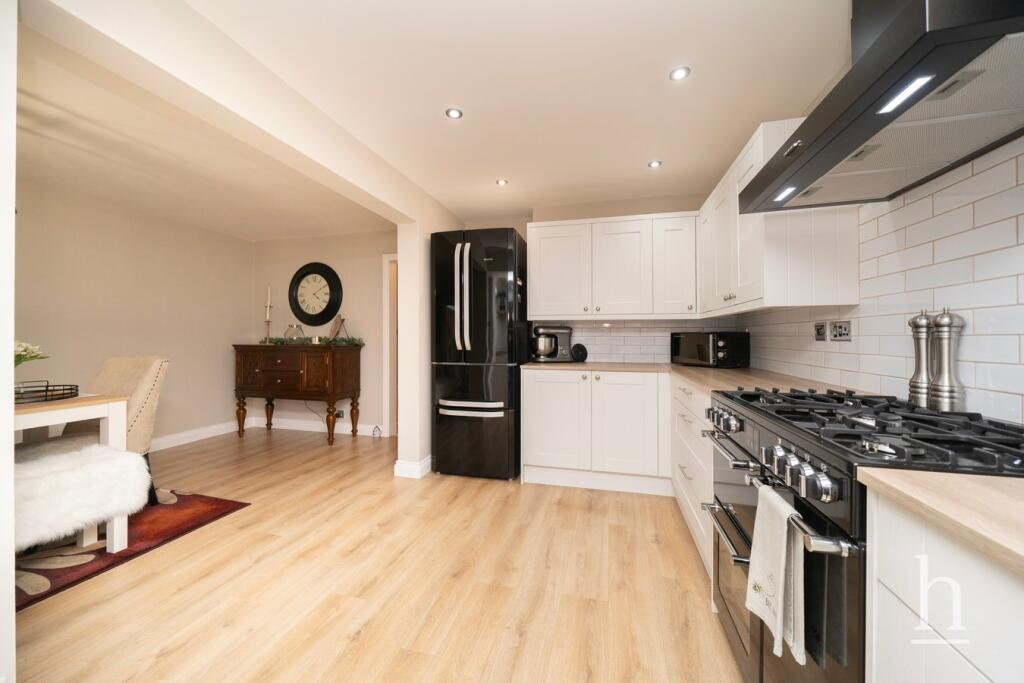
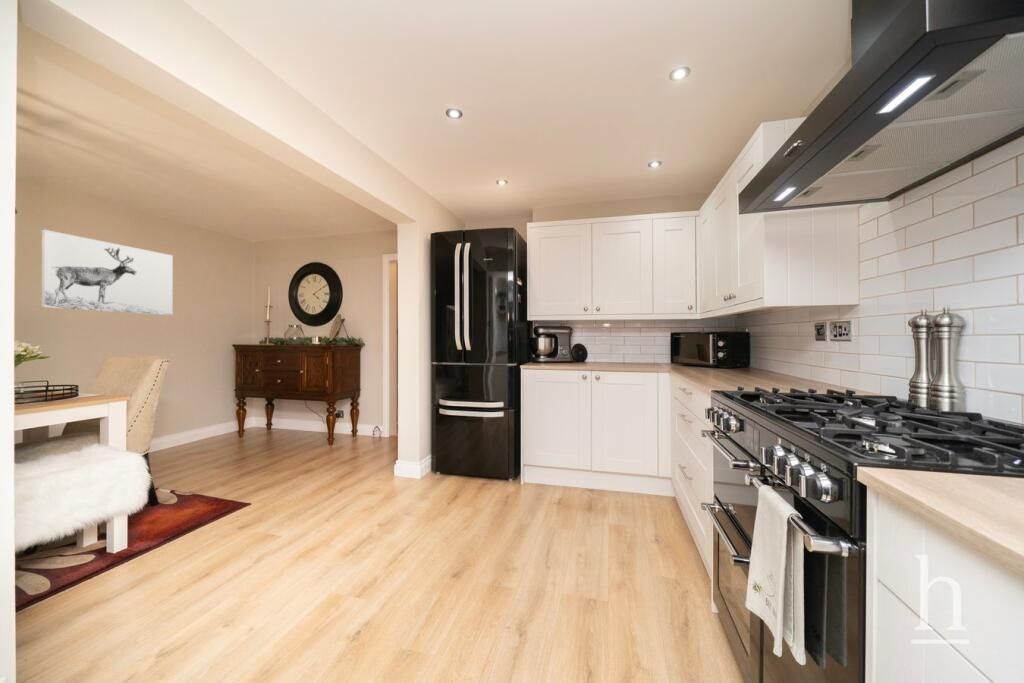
+ wall art (115, 278)
